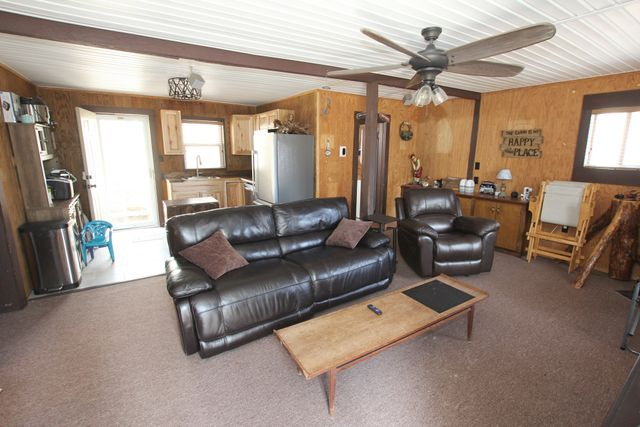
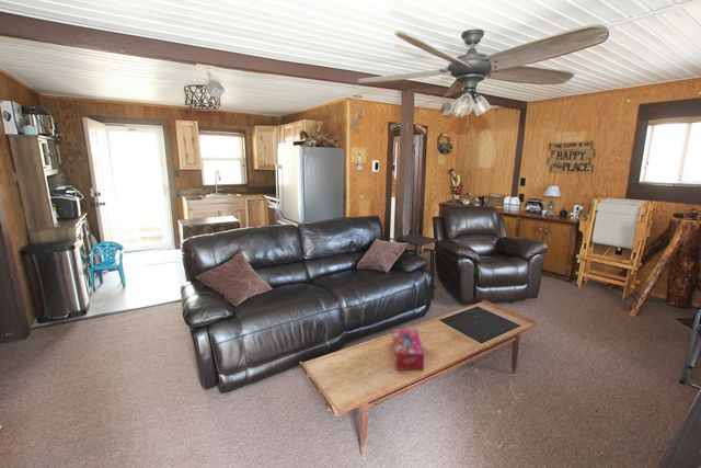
+ tissue box (406, 347)
